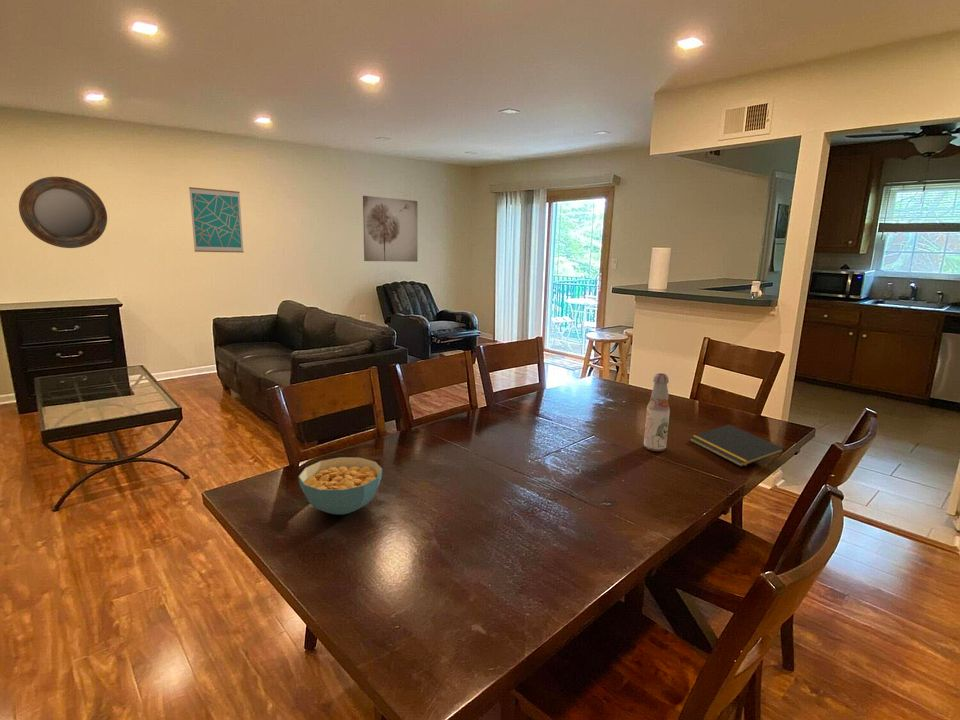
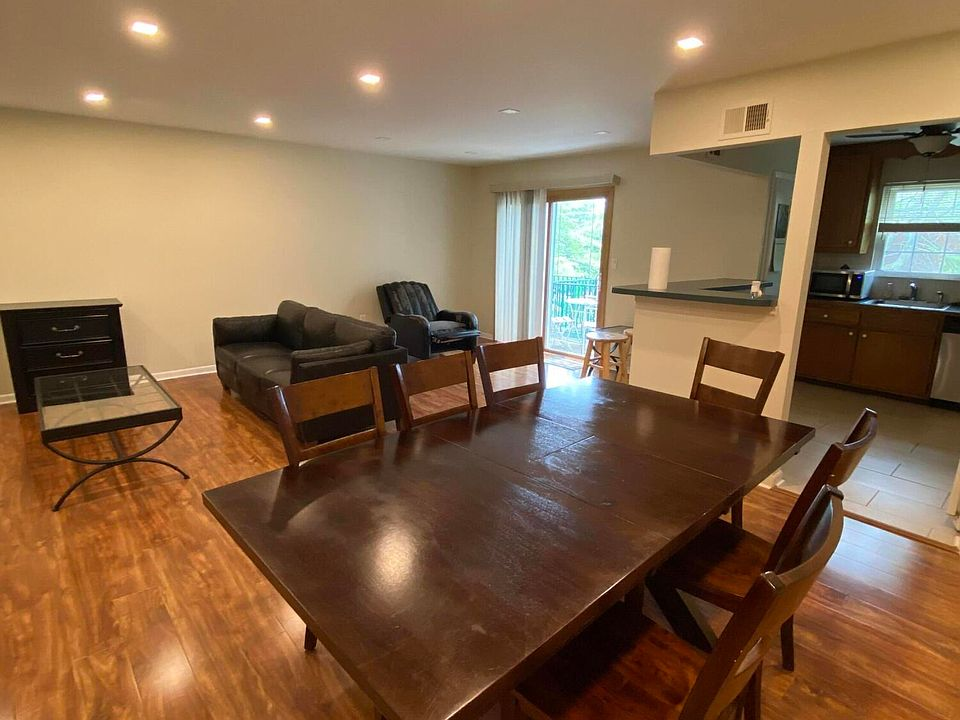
- bottle (658, 411)
- wall art (391, 230)
- cereal bowl (341, 490)
- home mirror (64, 212)
- wall art (217, 221)
- notepad (734, 444)
